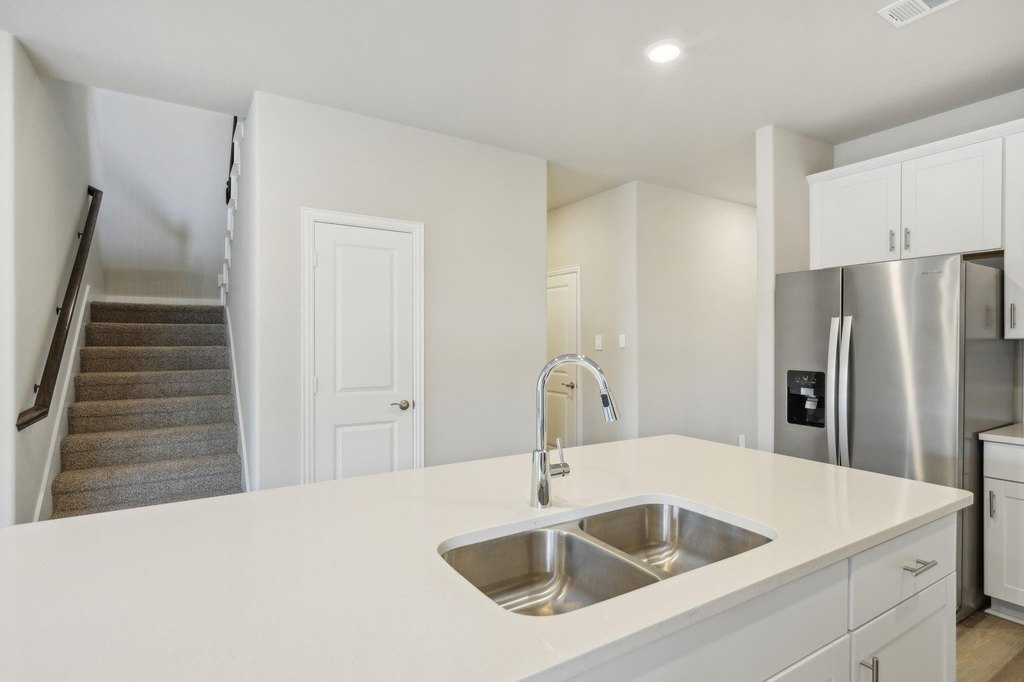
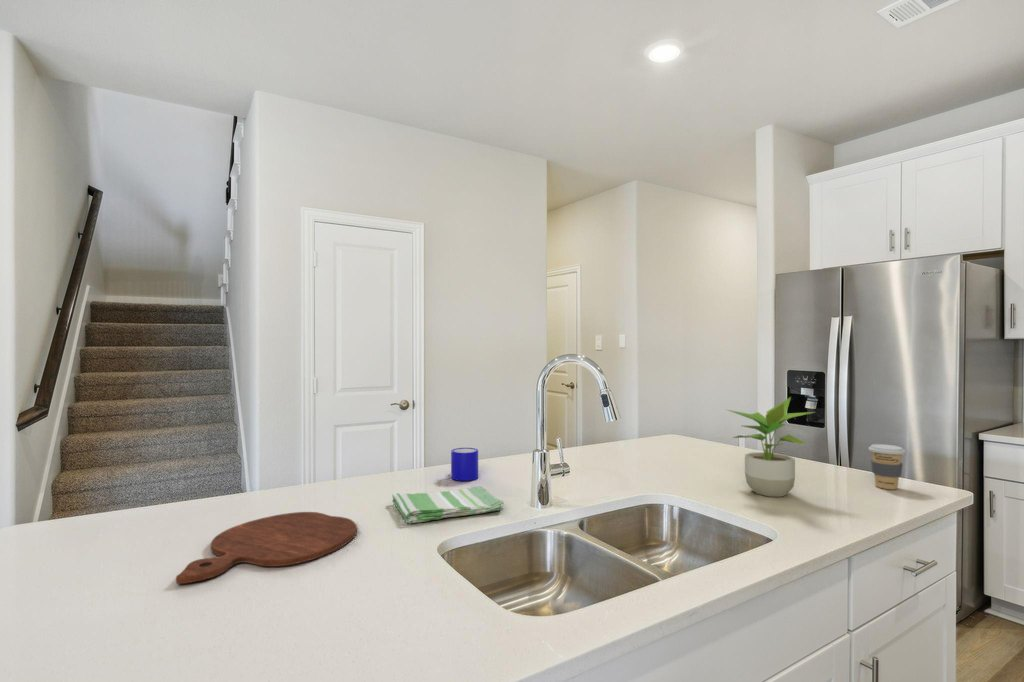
+ cutting board (266, 544)
+ mug (463, 462)
+ coffee cup (886, 466)
+ potted plant (769, 444)
+ dish towel (446, 501)
